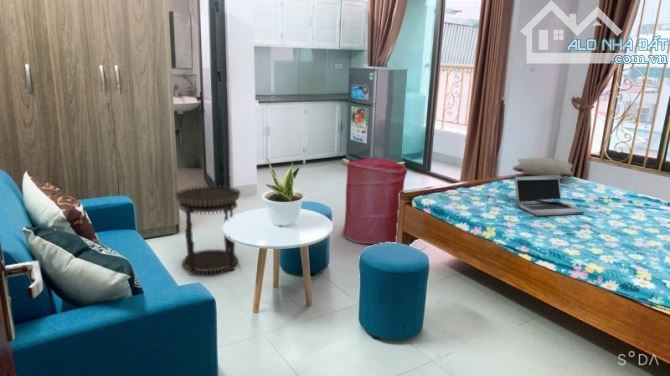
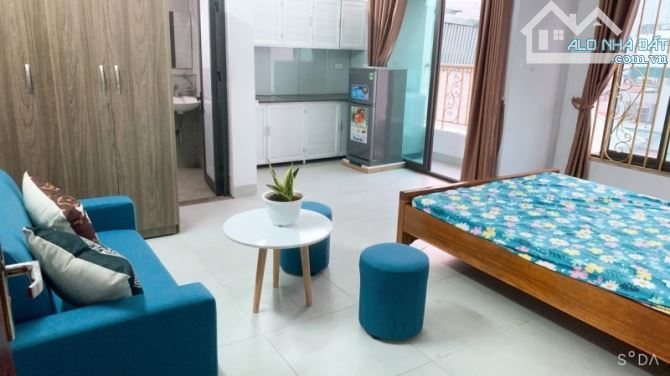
- pillow (543, 167)
- laundry hamper (374, 199)
- side table (208, 214)
- laptop (548, 195)
